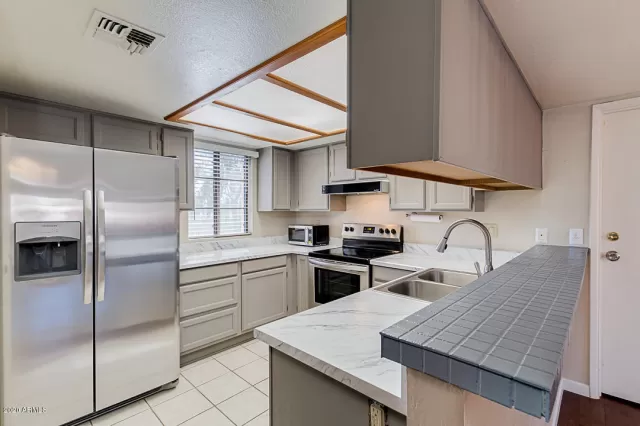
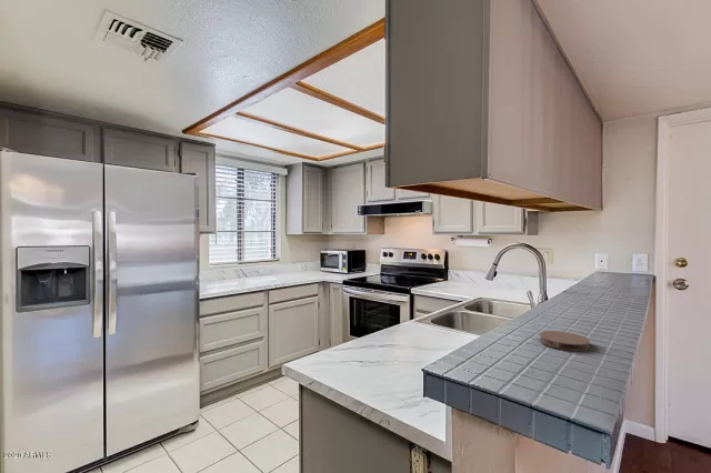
+ coaster (563, 340)
